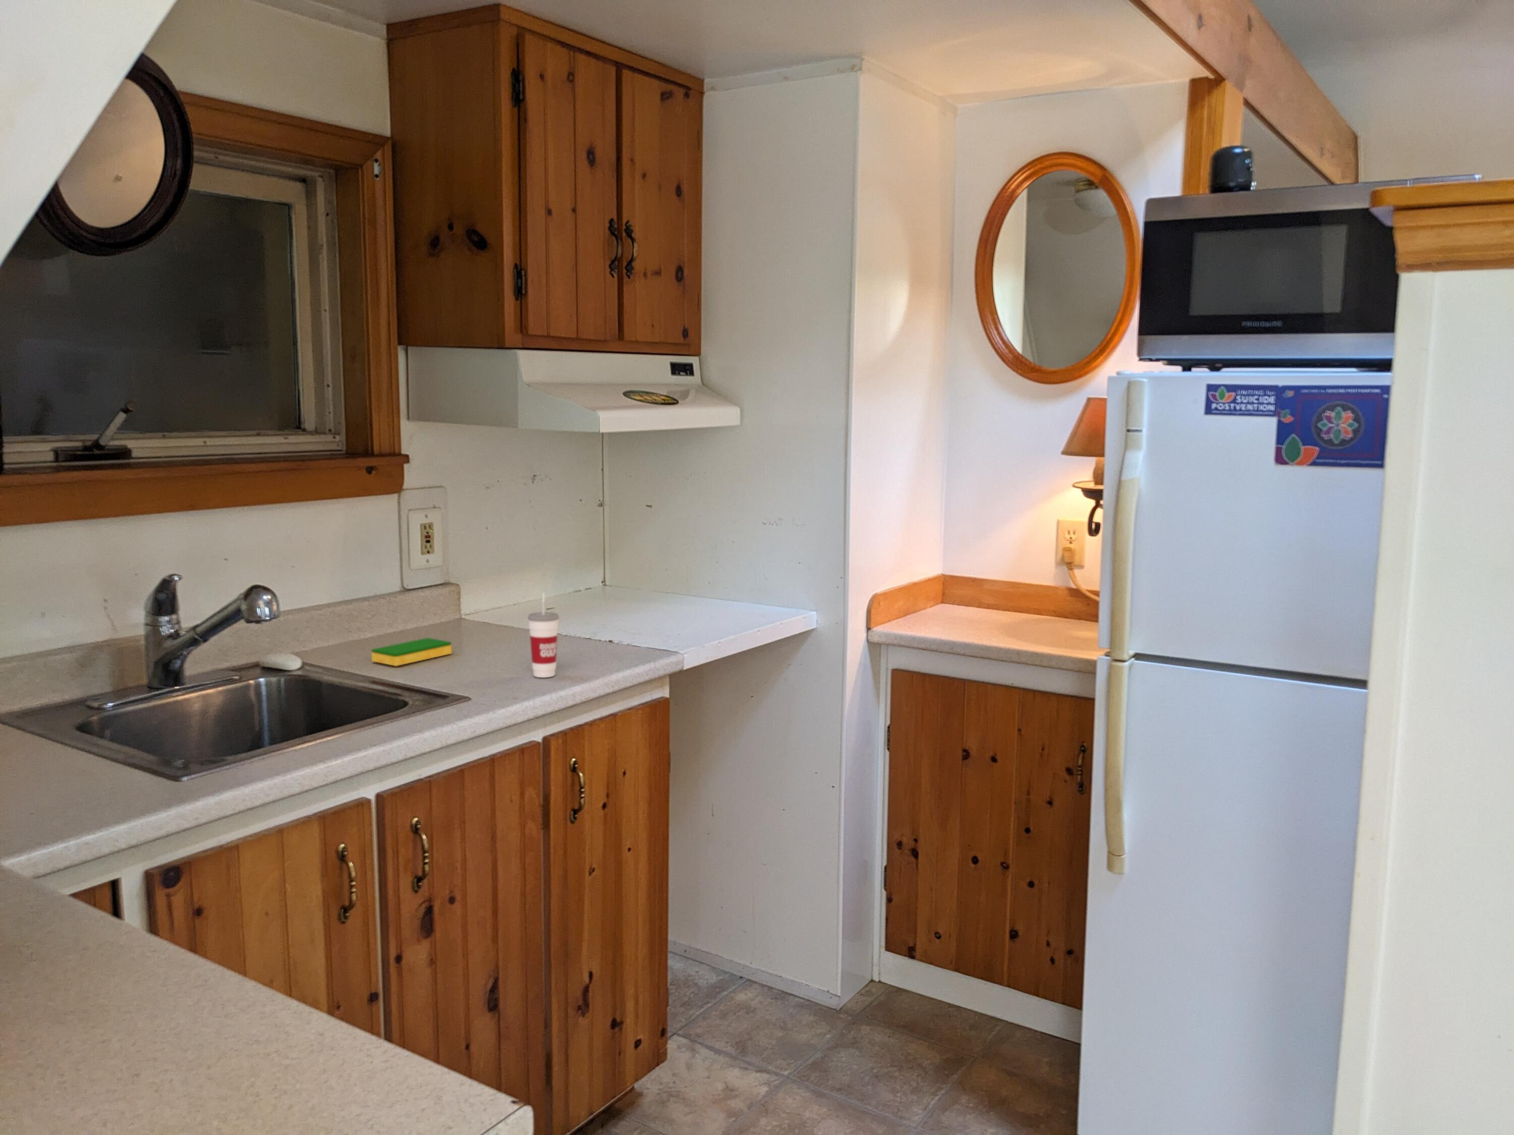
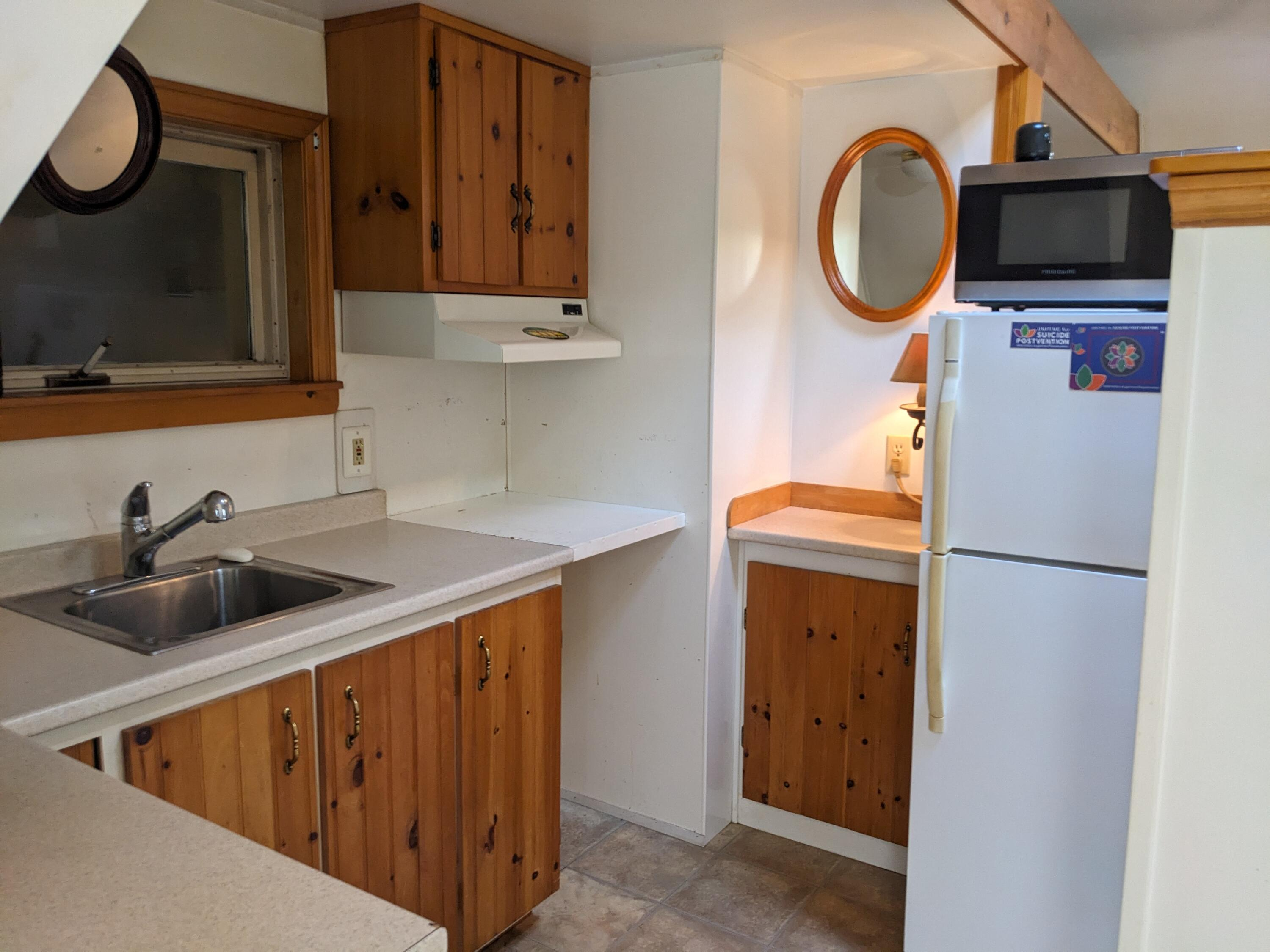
- cup (544, 634)
- dish sponge (412, 651)
